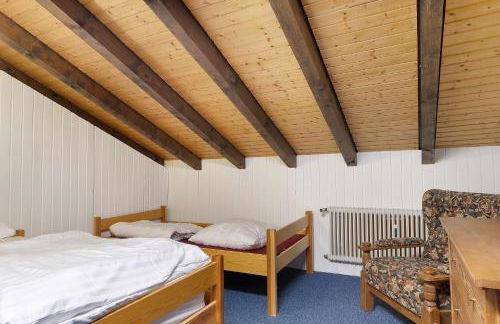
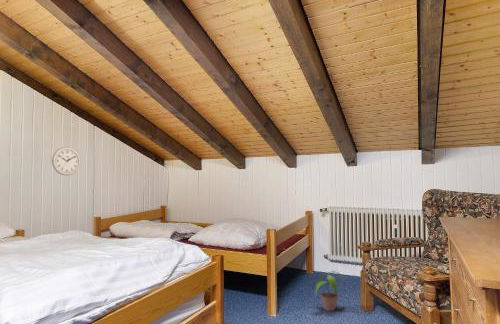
+ wall clock (67, 161)
+ potted plant (328, 290)
